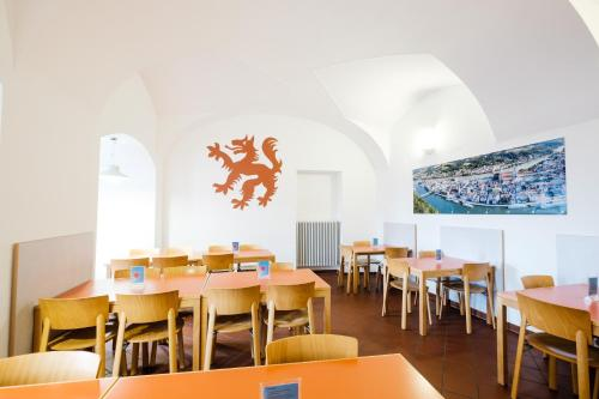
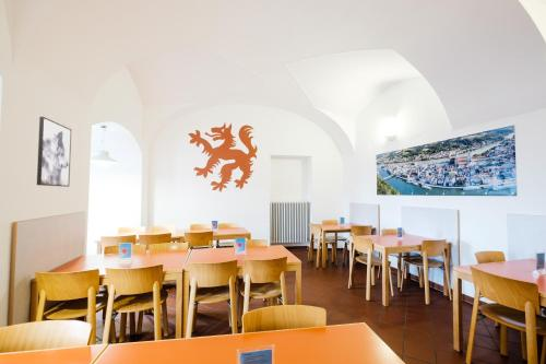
+ wall art (56, 154)
